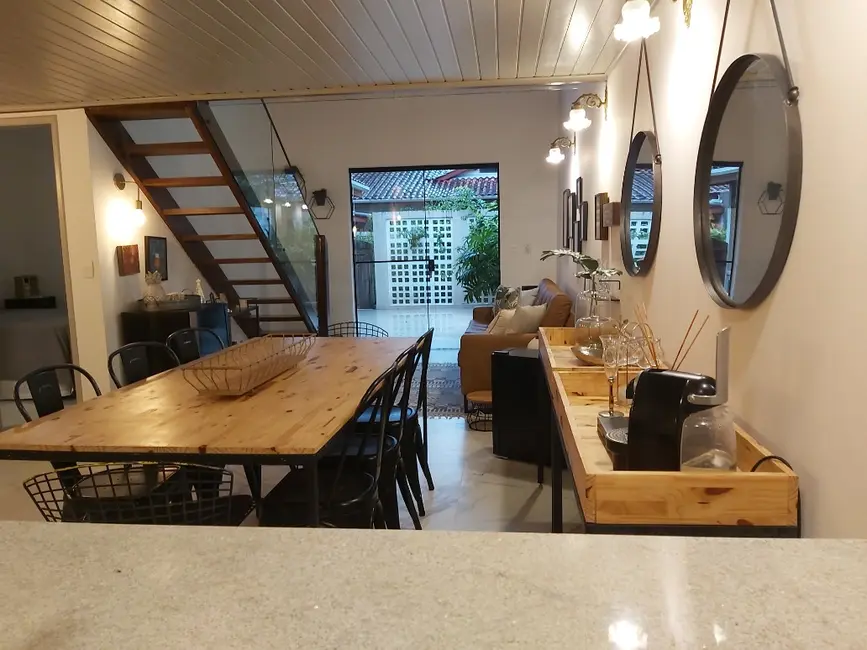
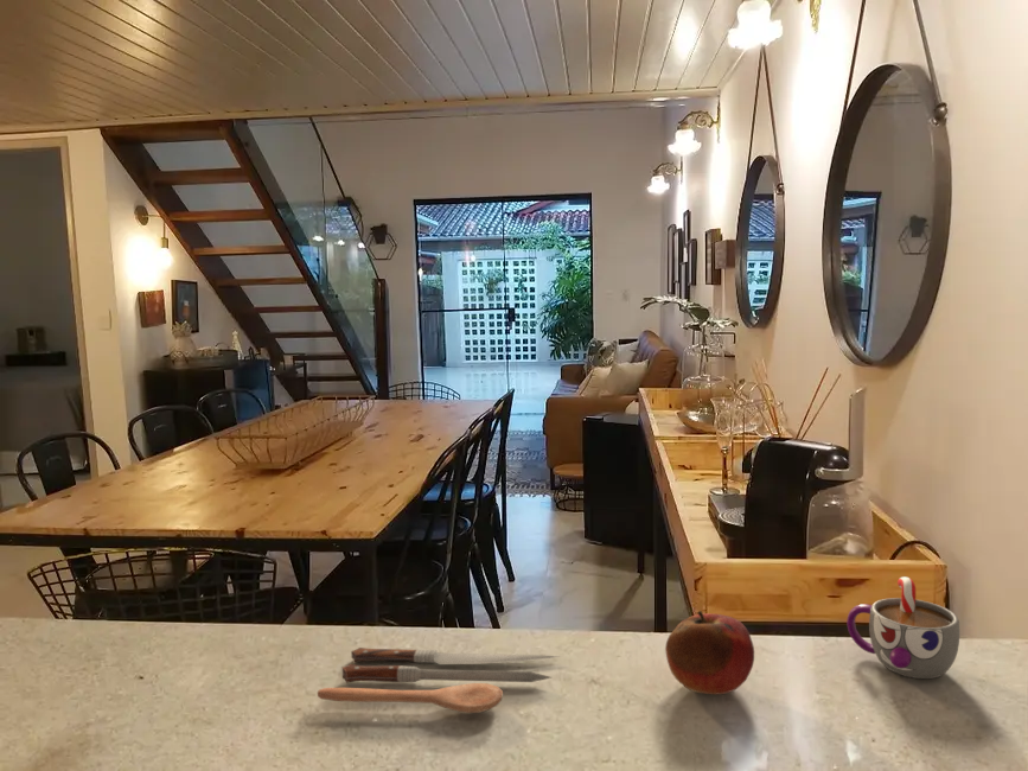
+ spoon (445, 678)
+ mug (900, 626)
+ fruit (709, 650)
